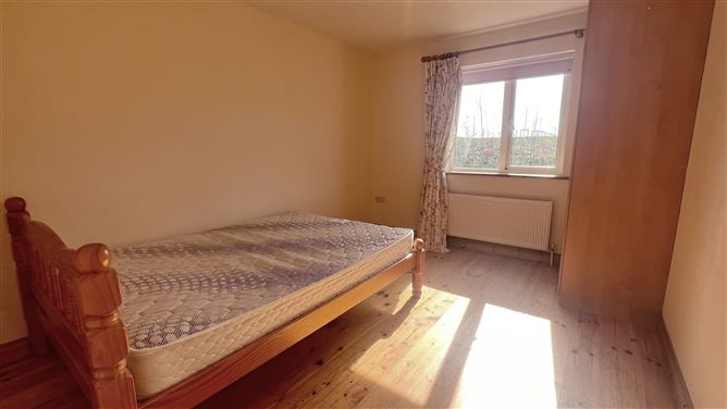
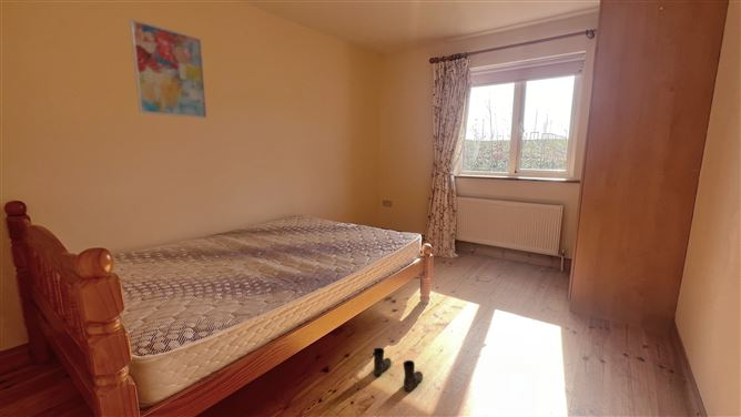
+ wall art (171, 73)
+ boots (404, 364)
